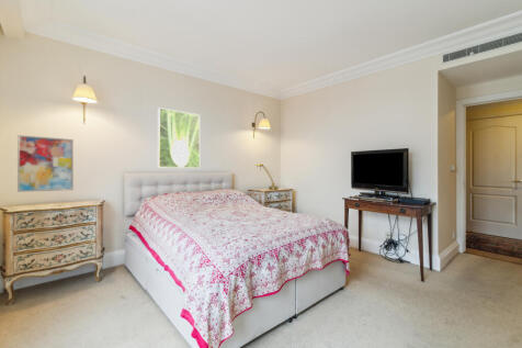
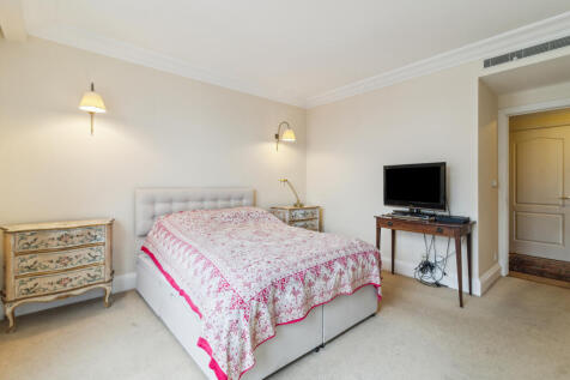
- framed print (180, 139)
- wall art (46, 164)
